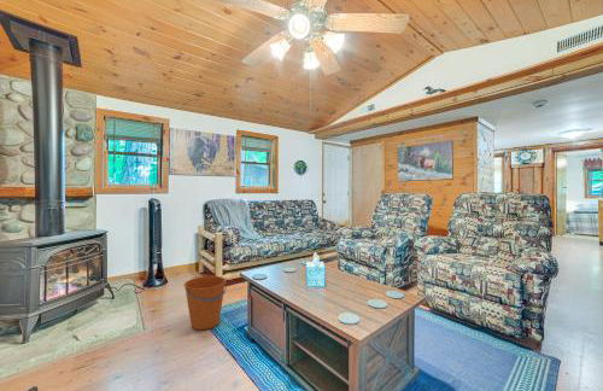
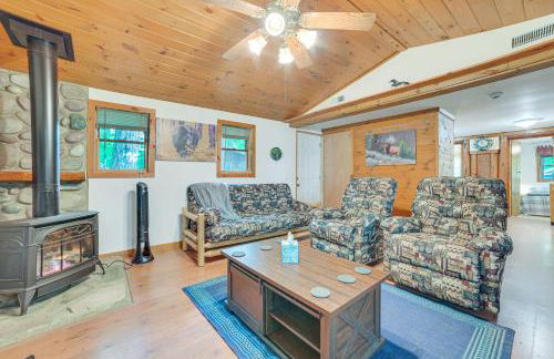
- bucket (205, 302)
